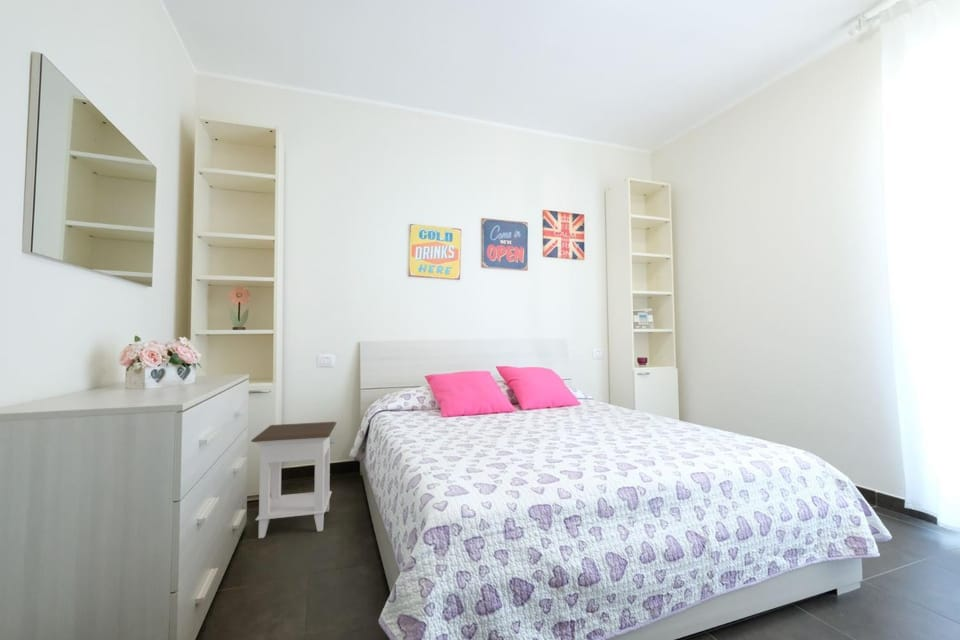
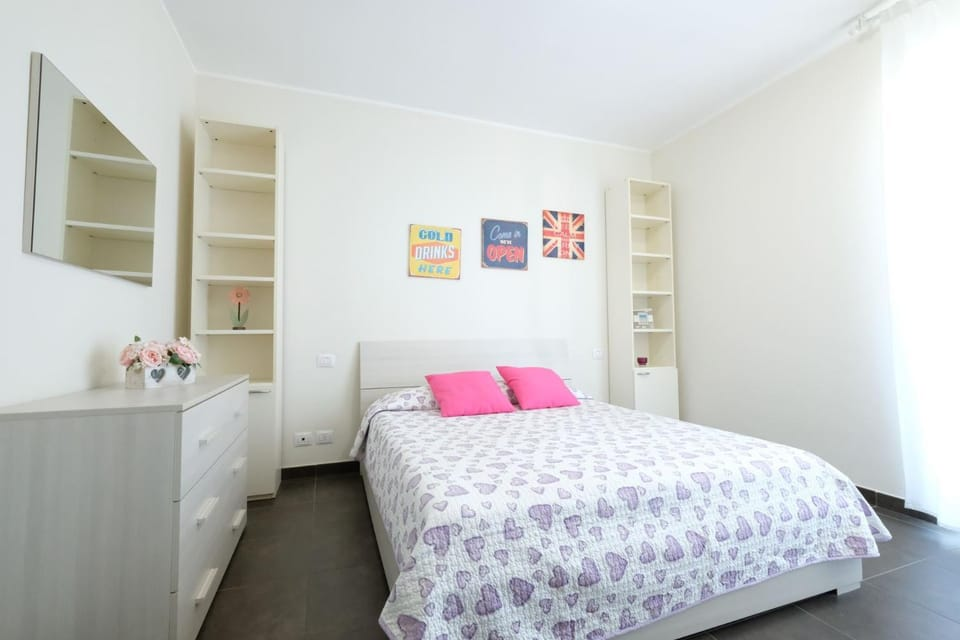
- nightstand (297, 460)
